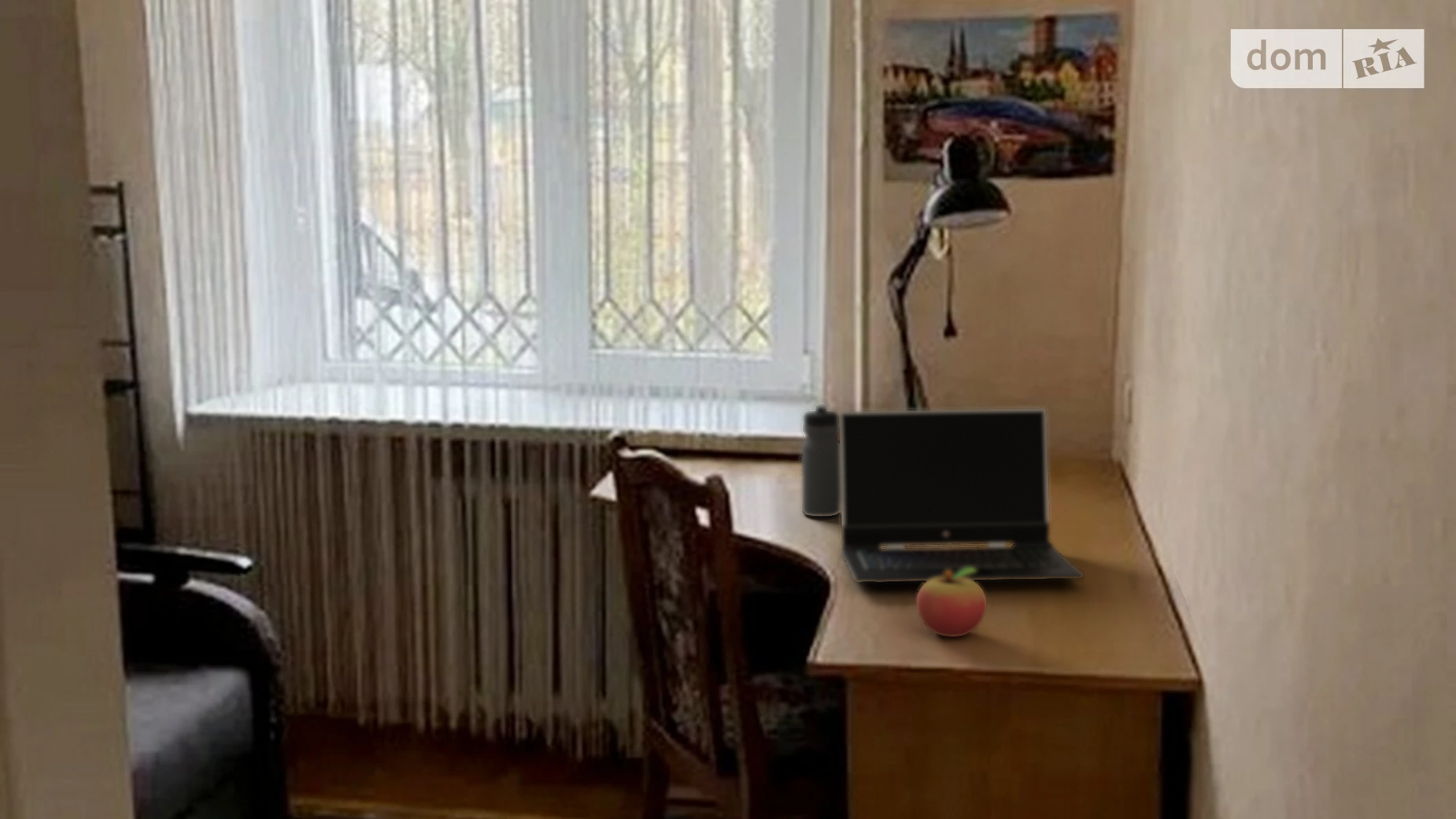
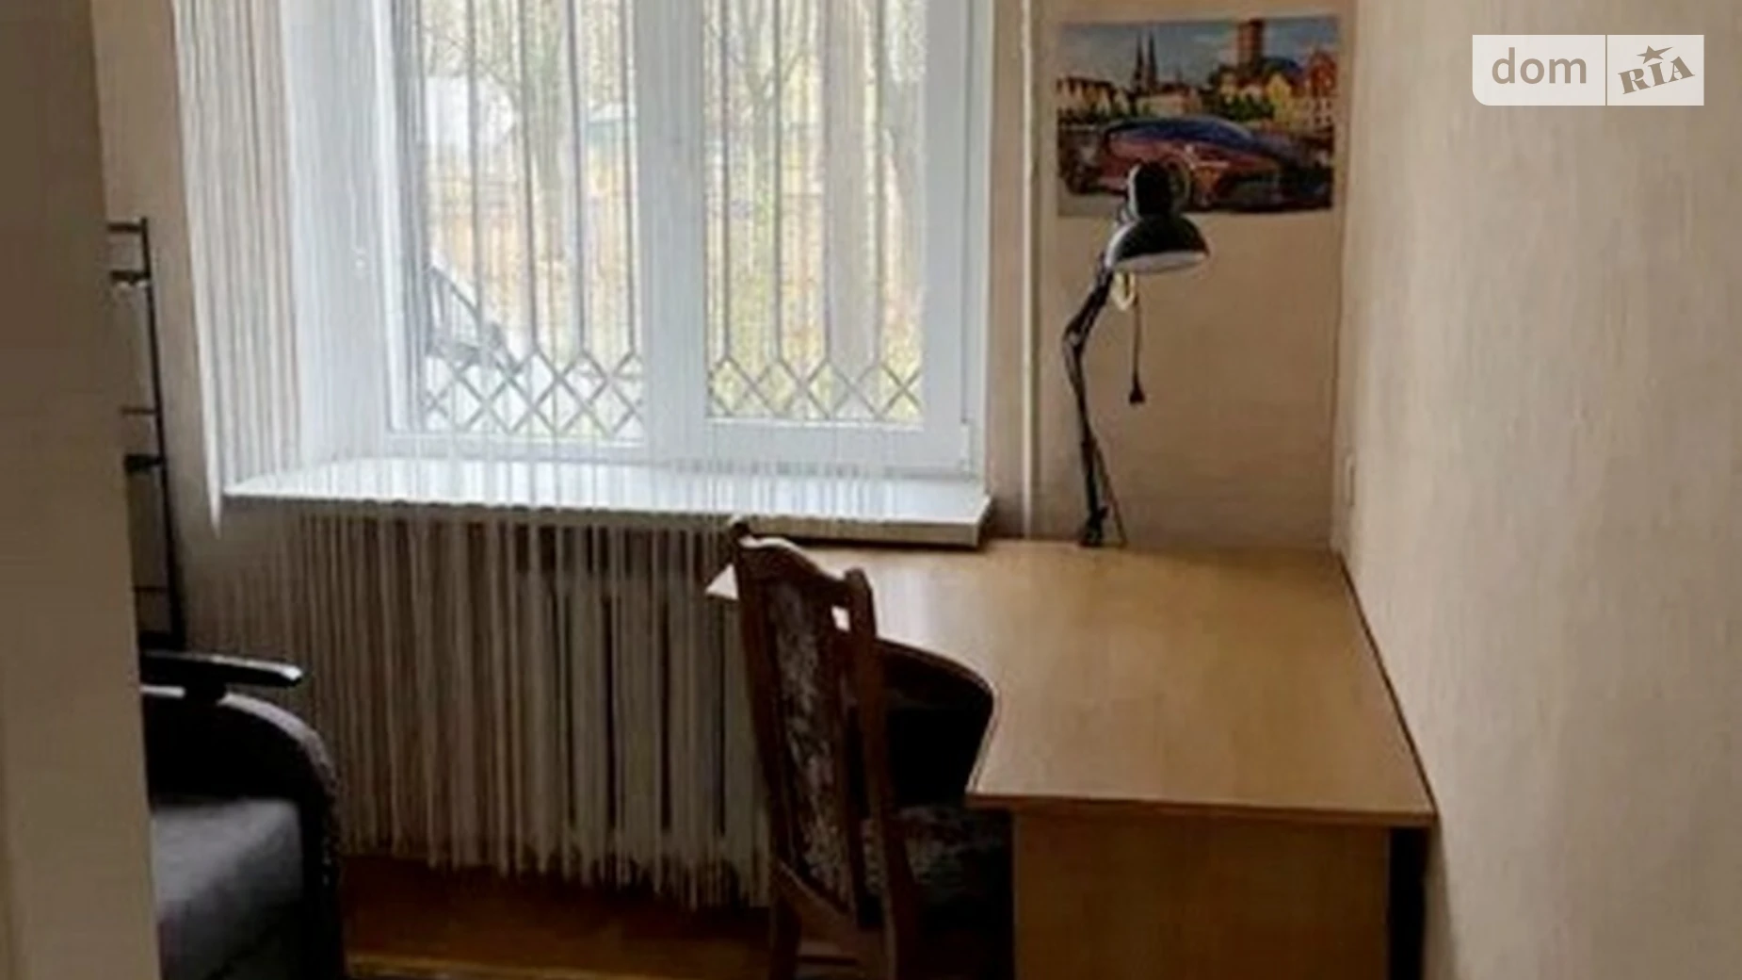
- water bottle (821, 459)
- laptop computer (955, 494)
- fruit (951, 598)
